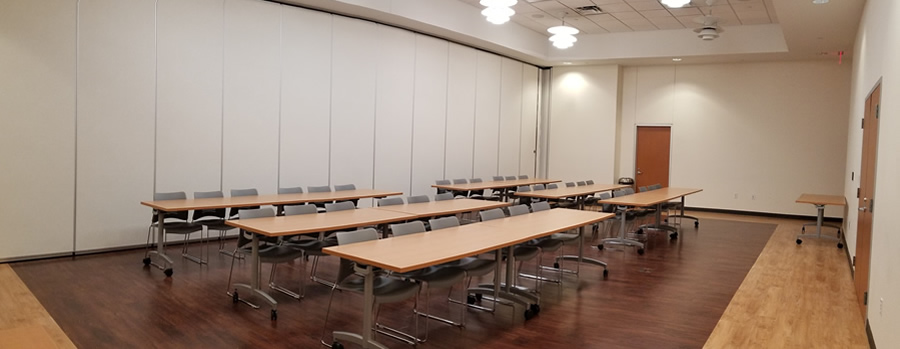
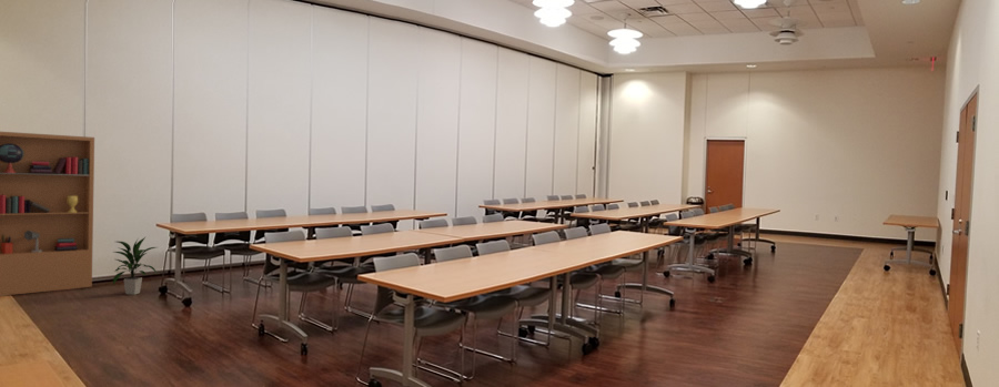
+ indoor plant (131, 264)
+ bookcase (40, 212)
